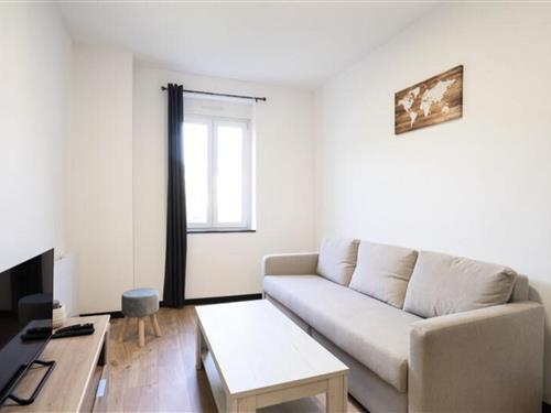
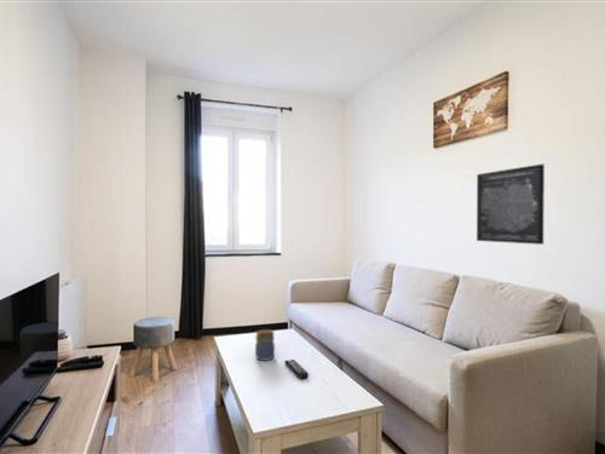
+ wall art (507, 206)
+ jar (264, 344)
+ remote control (295, 368)
